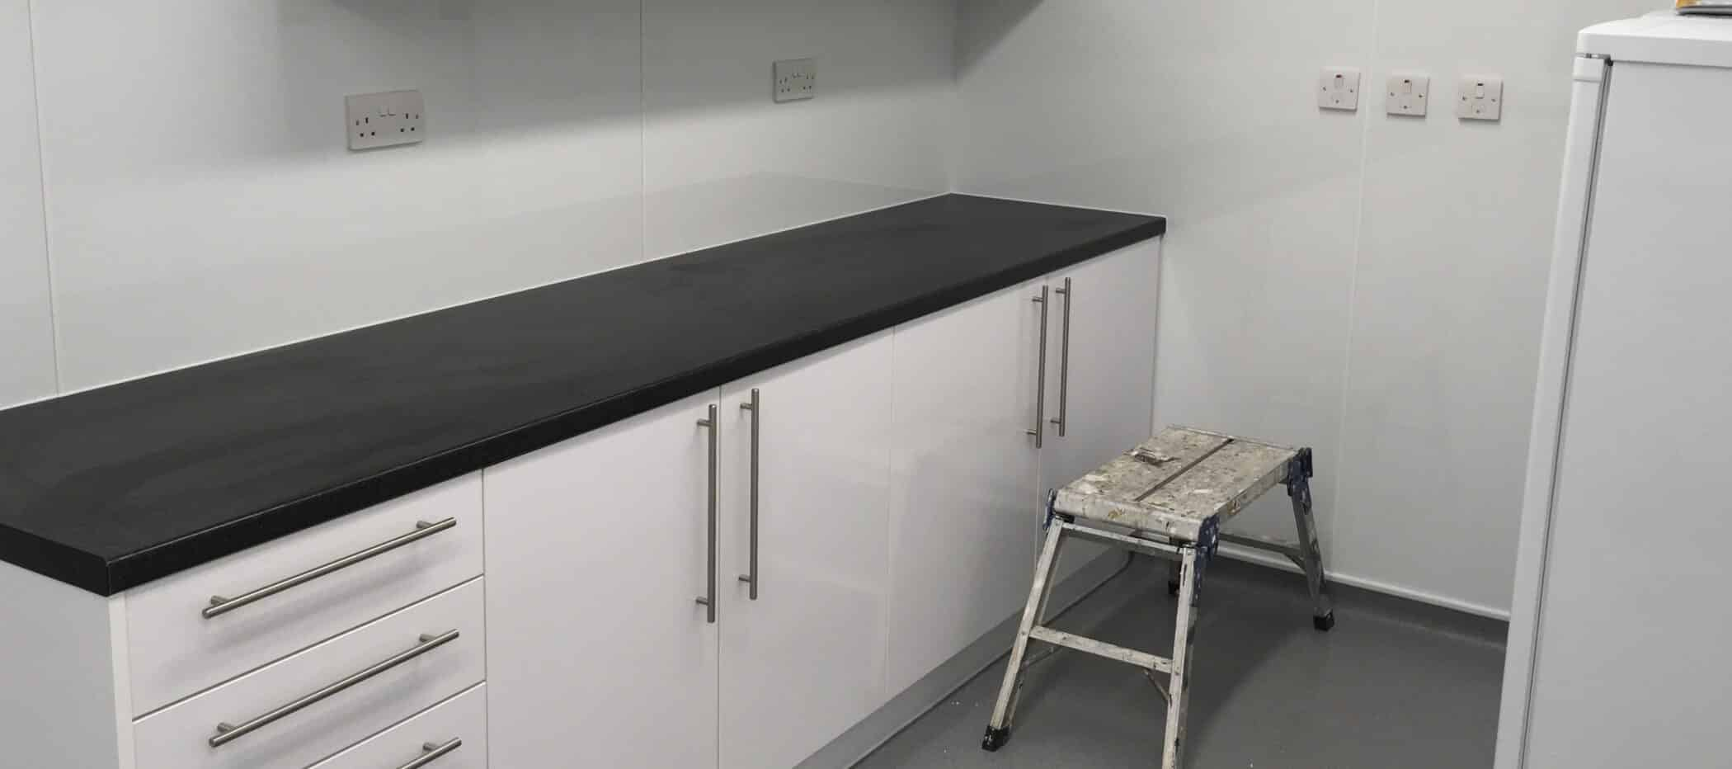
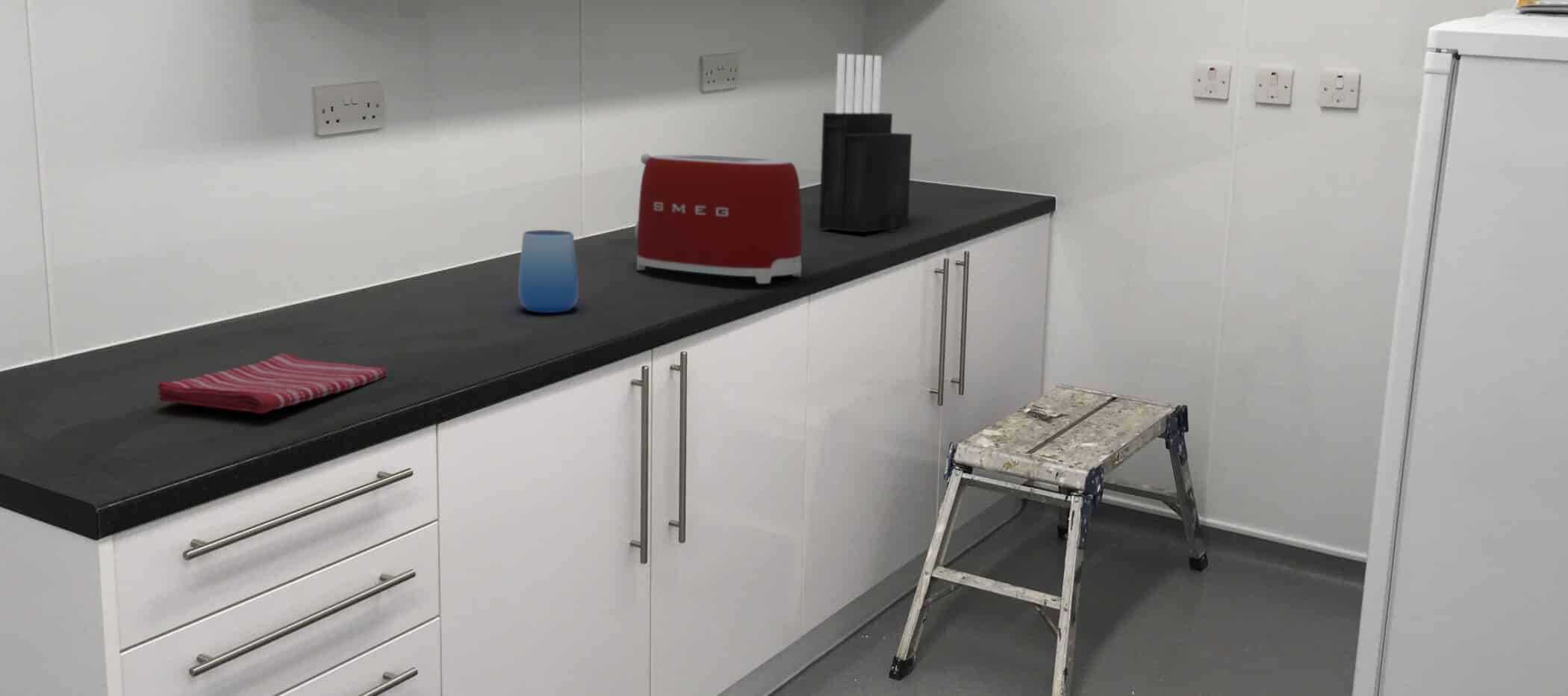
+ cup (548, 271)
+ dish towel (274, 381)
+ toaster (716, 215)
+ knife block (871, 142)
